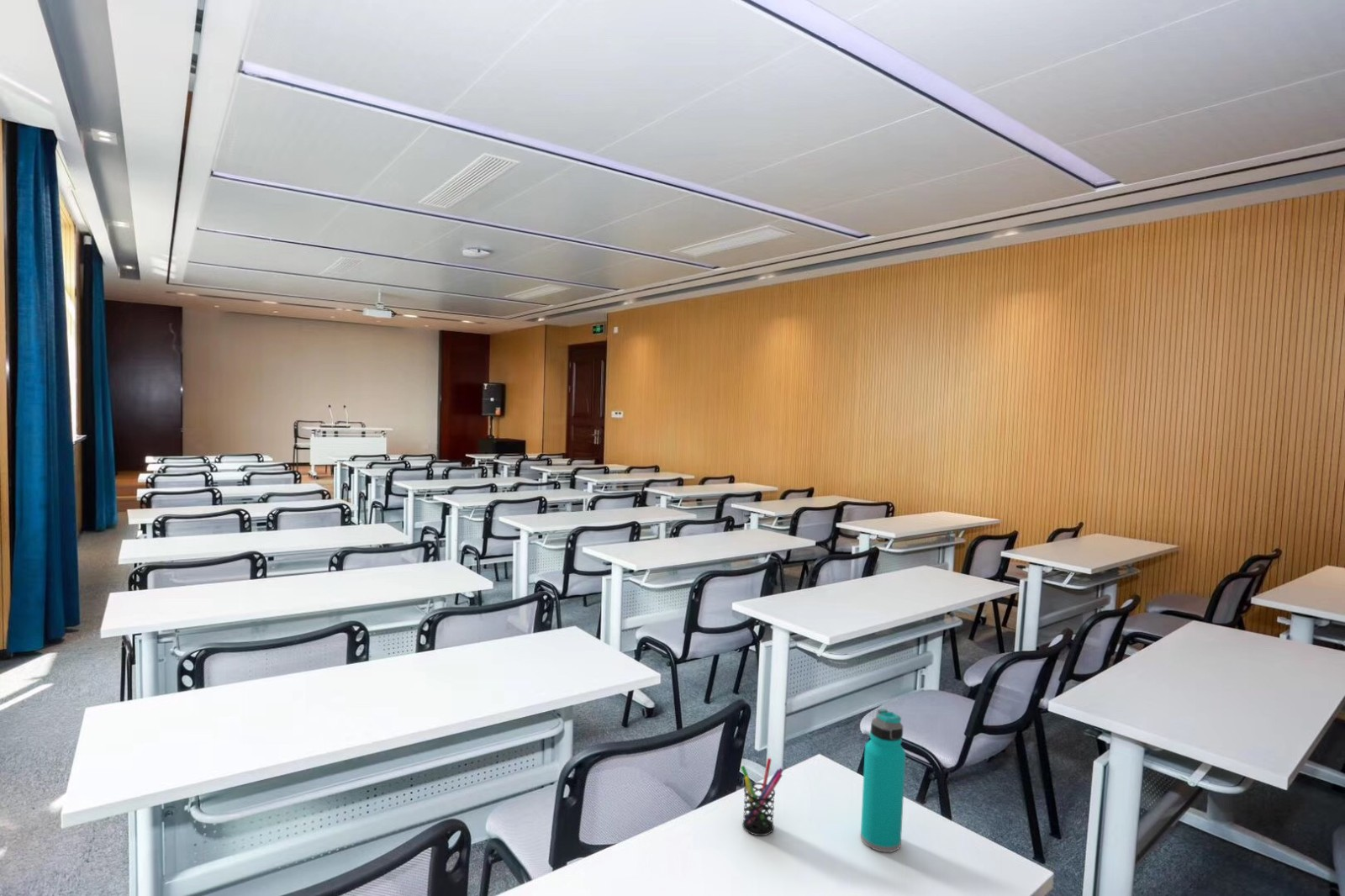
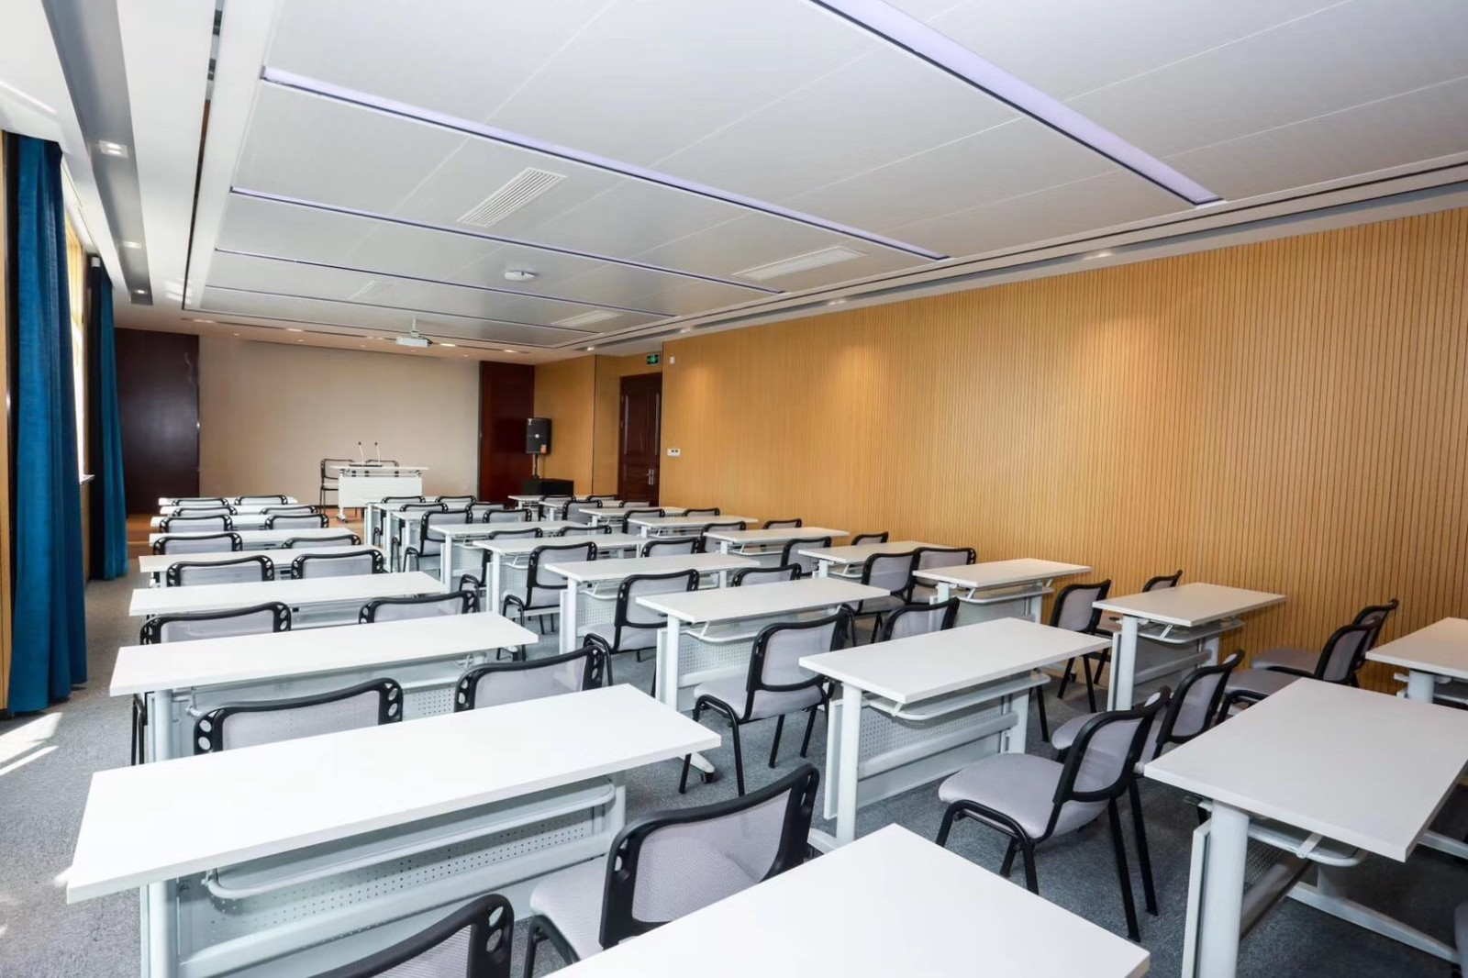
- water bottle (883, 777)
- pen holder (756, 794)
